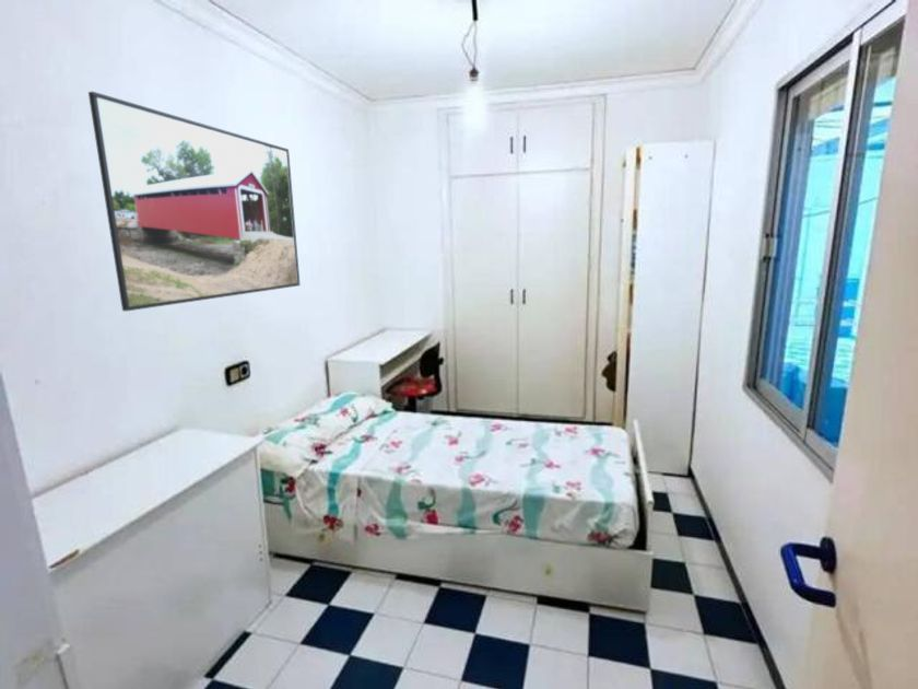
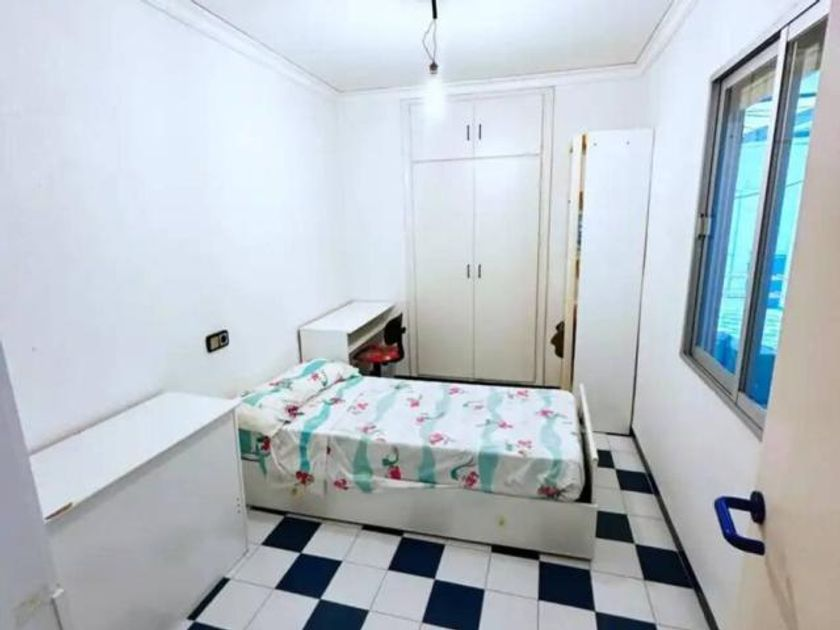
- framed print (222, 213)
